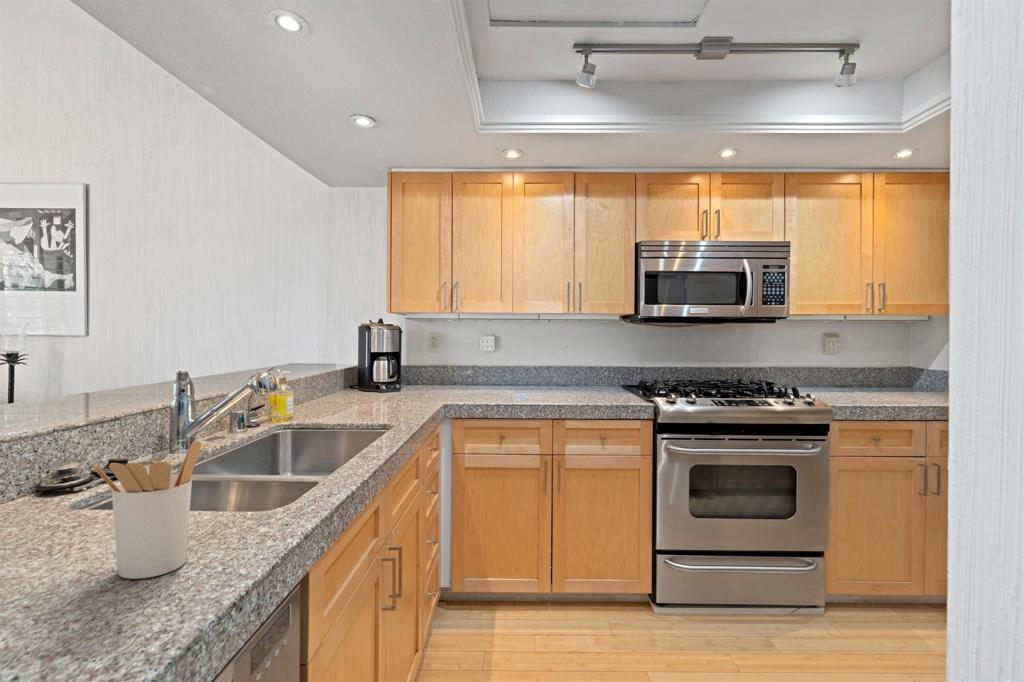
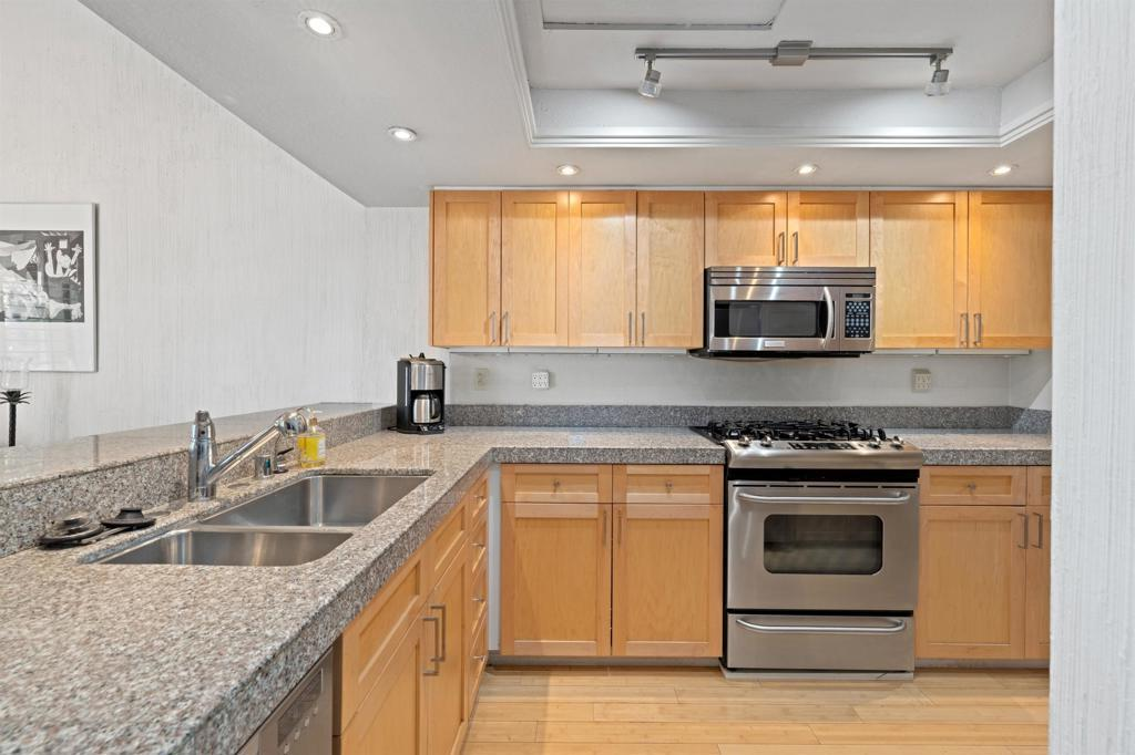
- utensil holder (149, 509)
